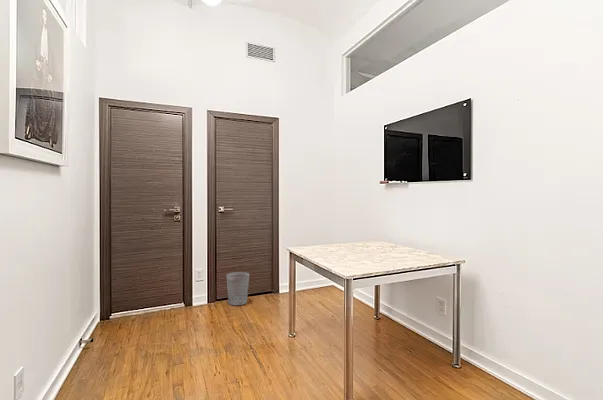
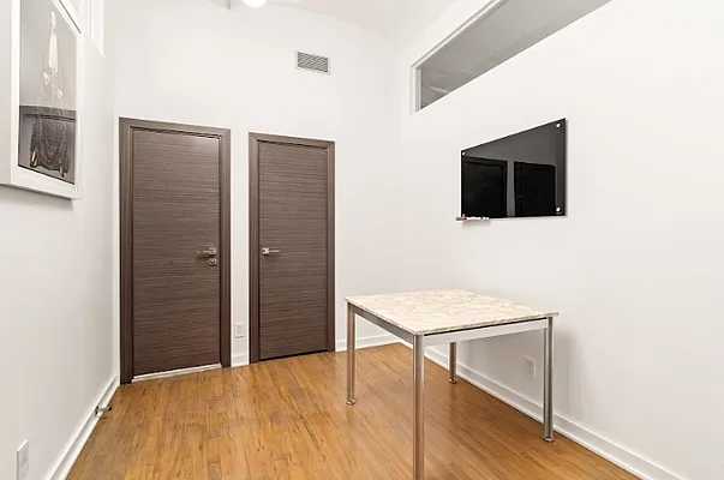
- wastebasket (237, 288)
